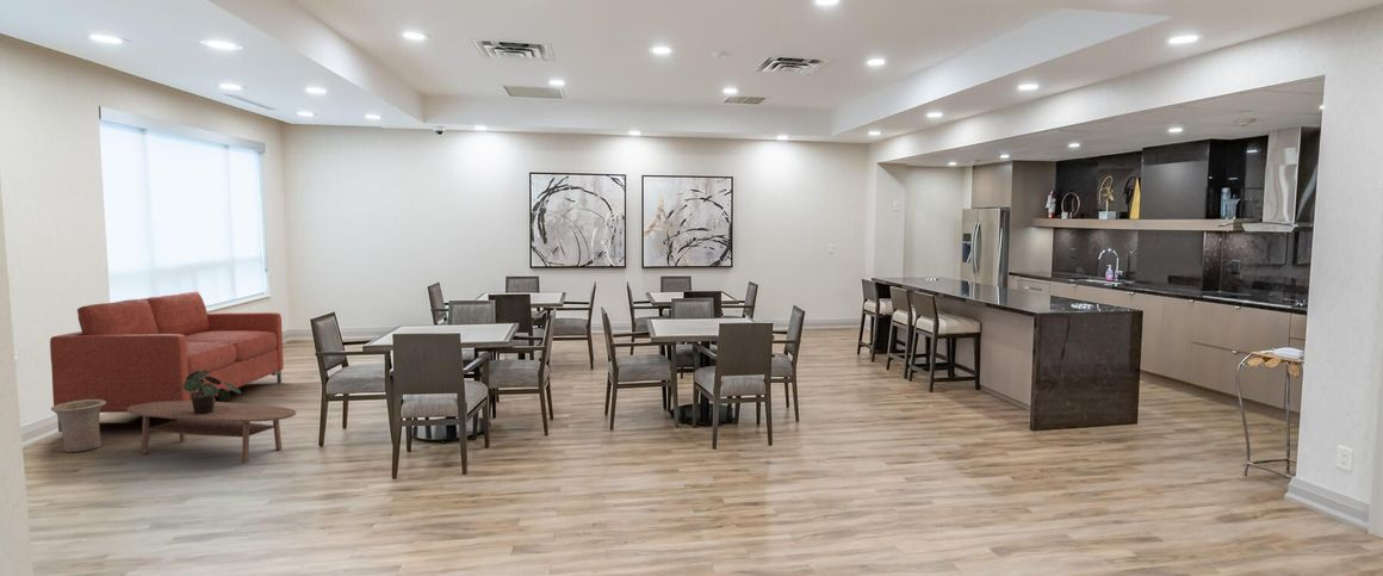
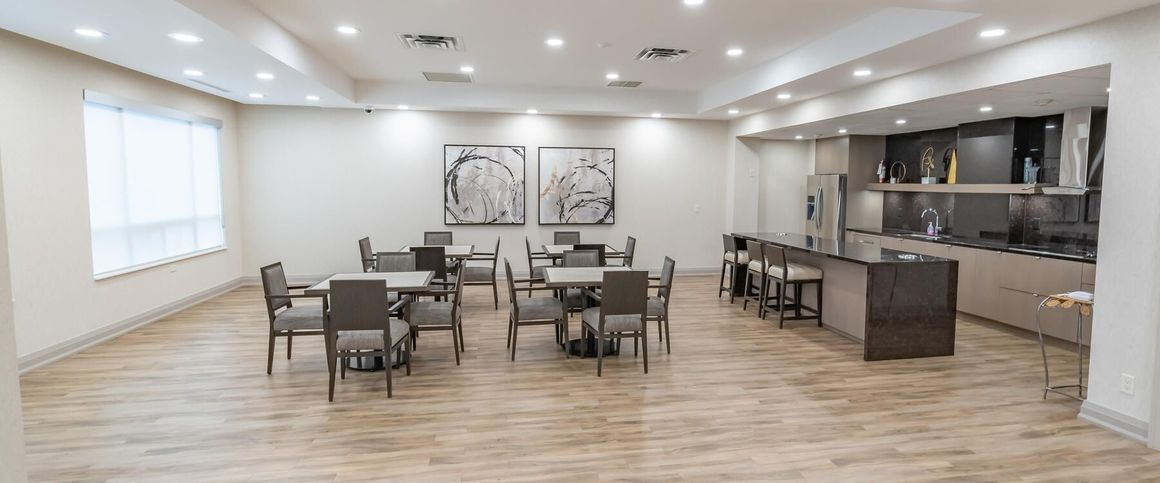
- coffee table (211, 431)
- potted plant (205, 390)
- sofa (184, 351)
- vase (80, 426)
